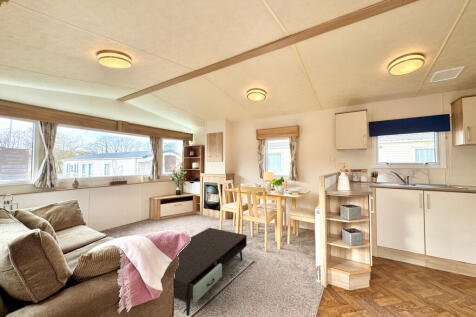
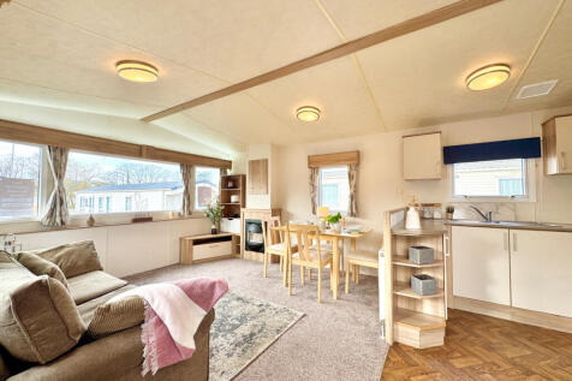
- coffee table (205, 261)
